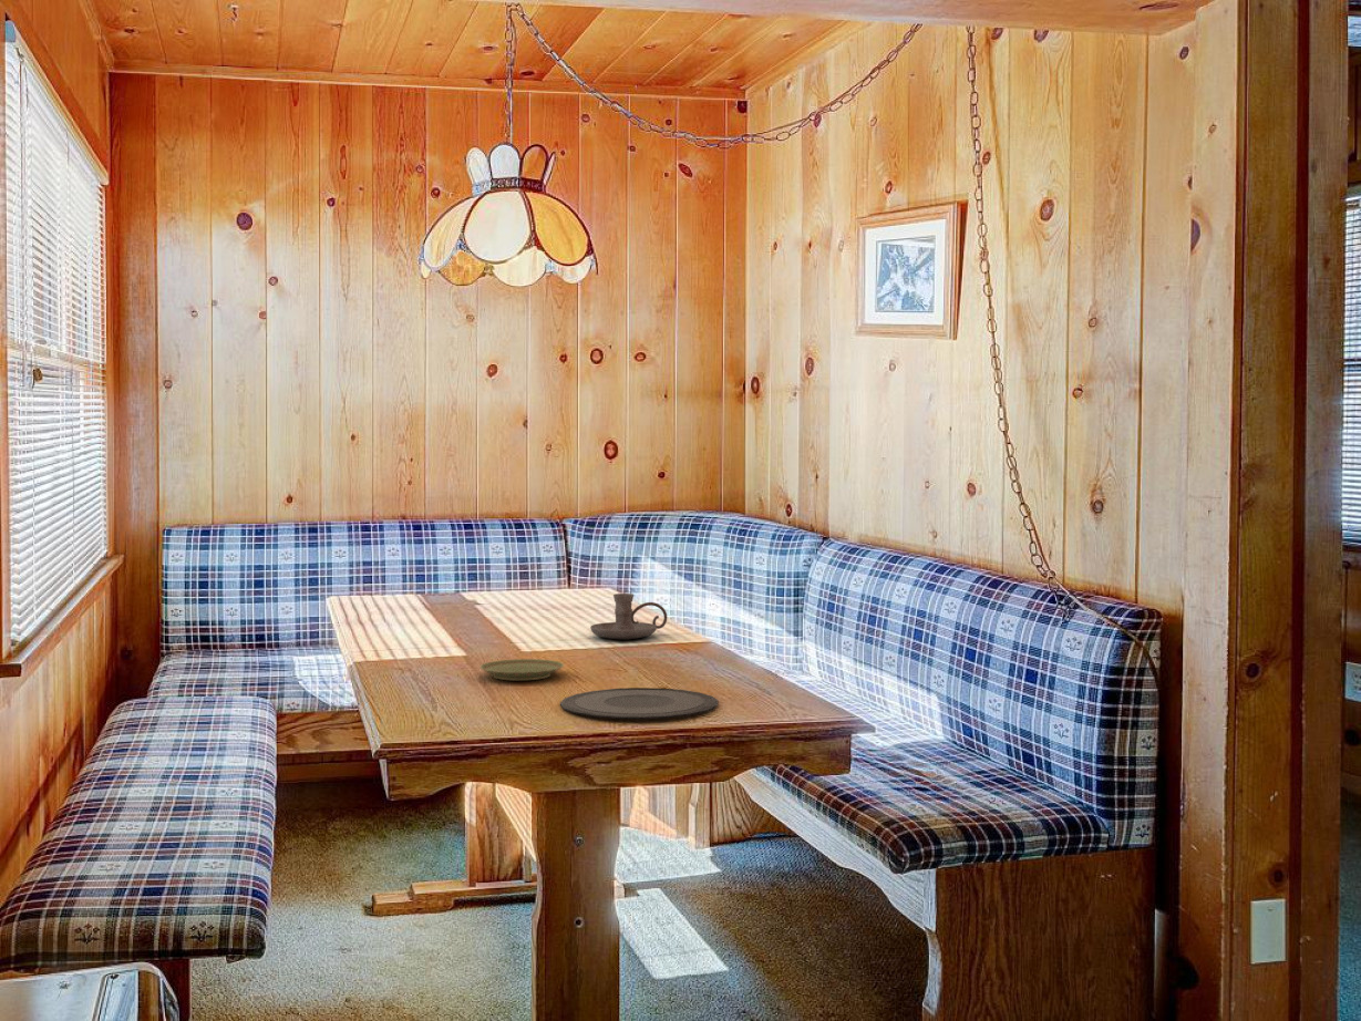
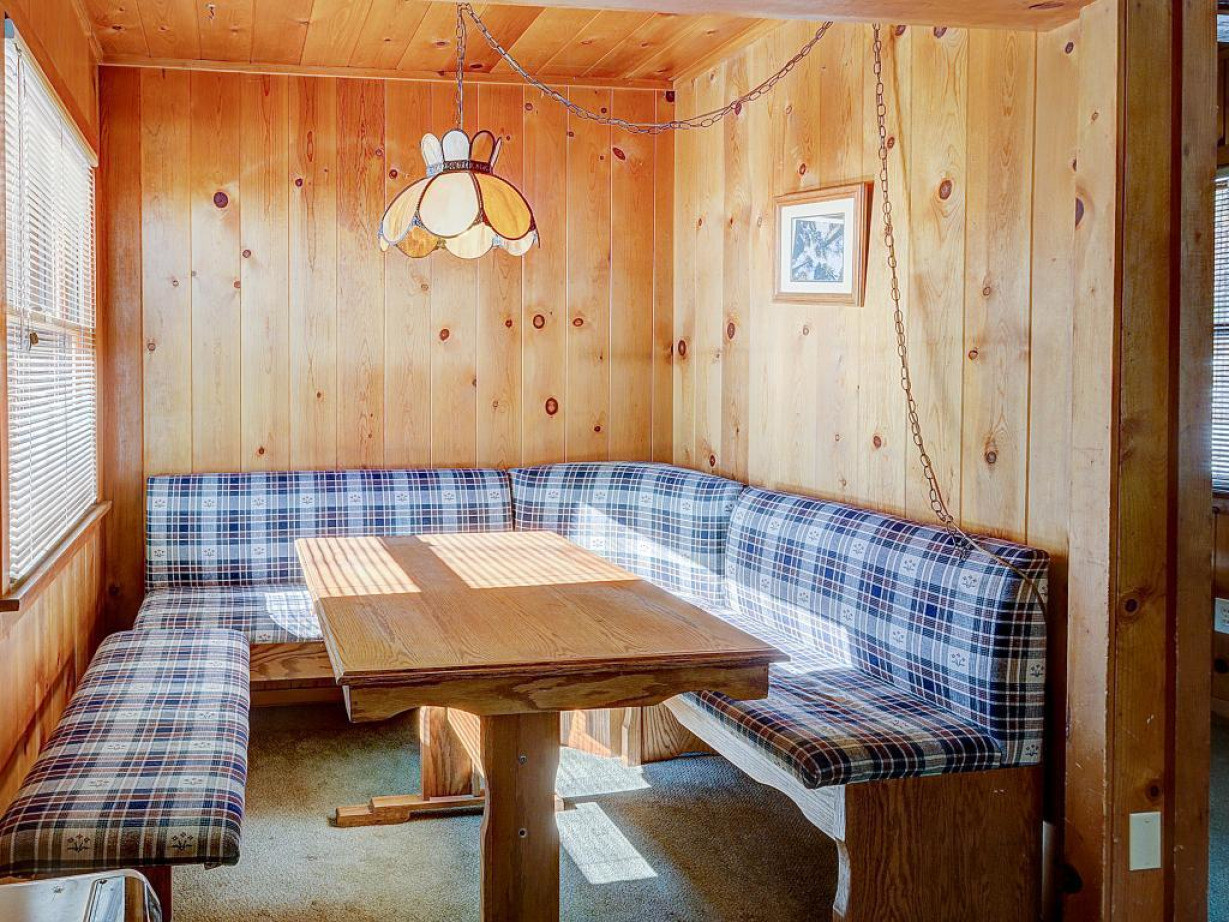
- plate (522, 670)
- candle holder (630, 616)
- plate (639, 702)
